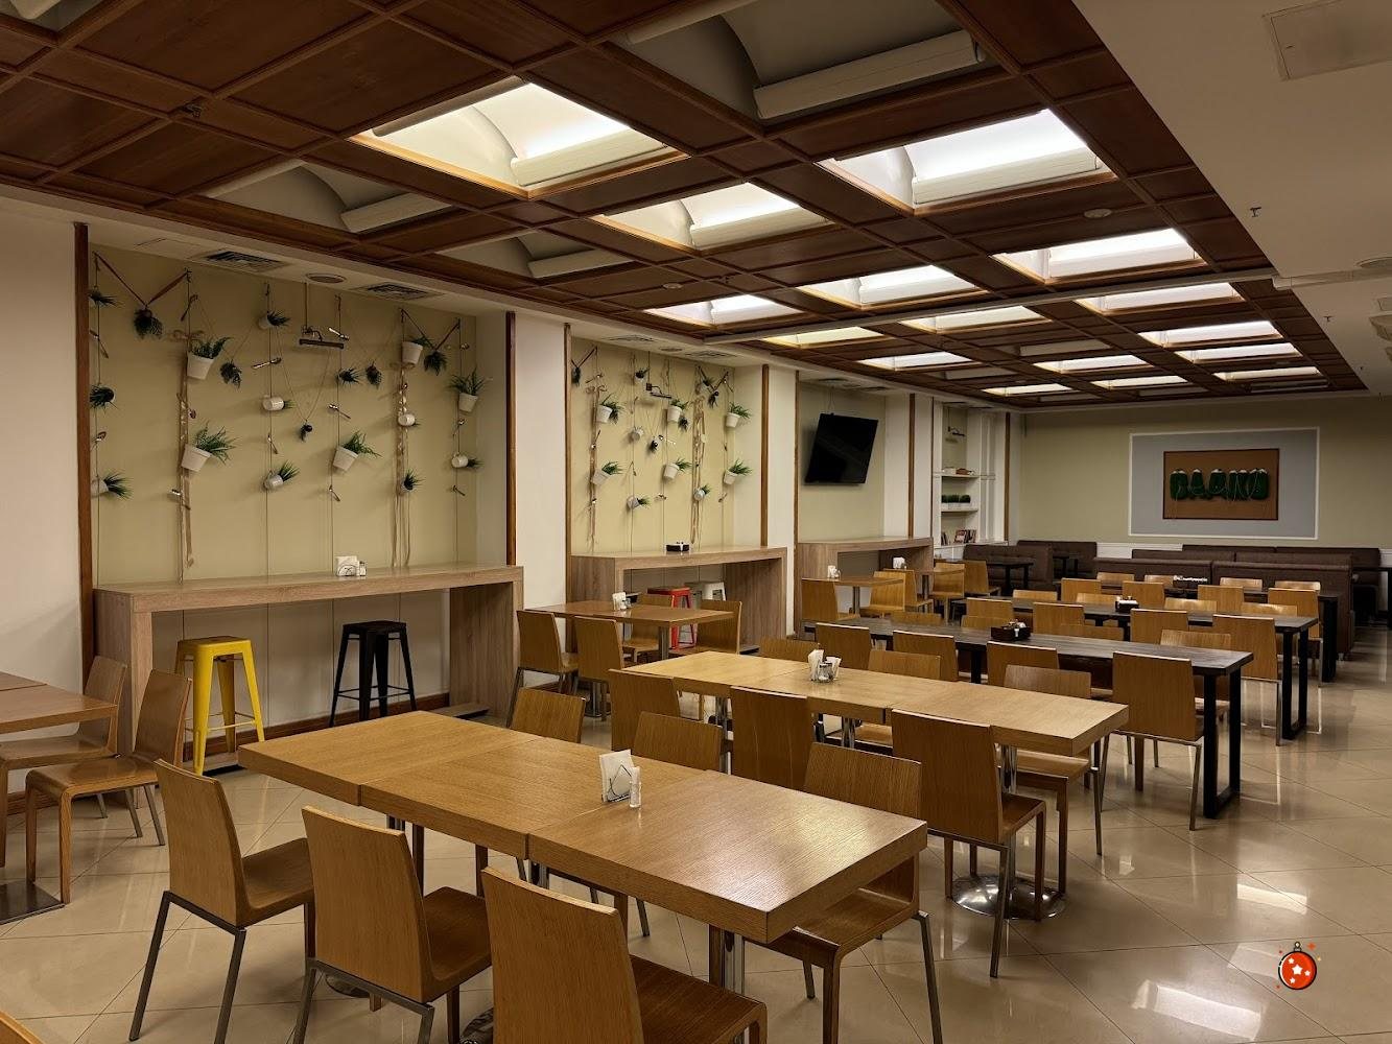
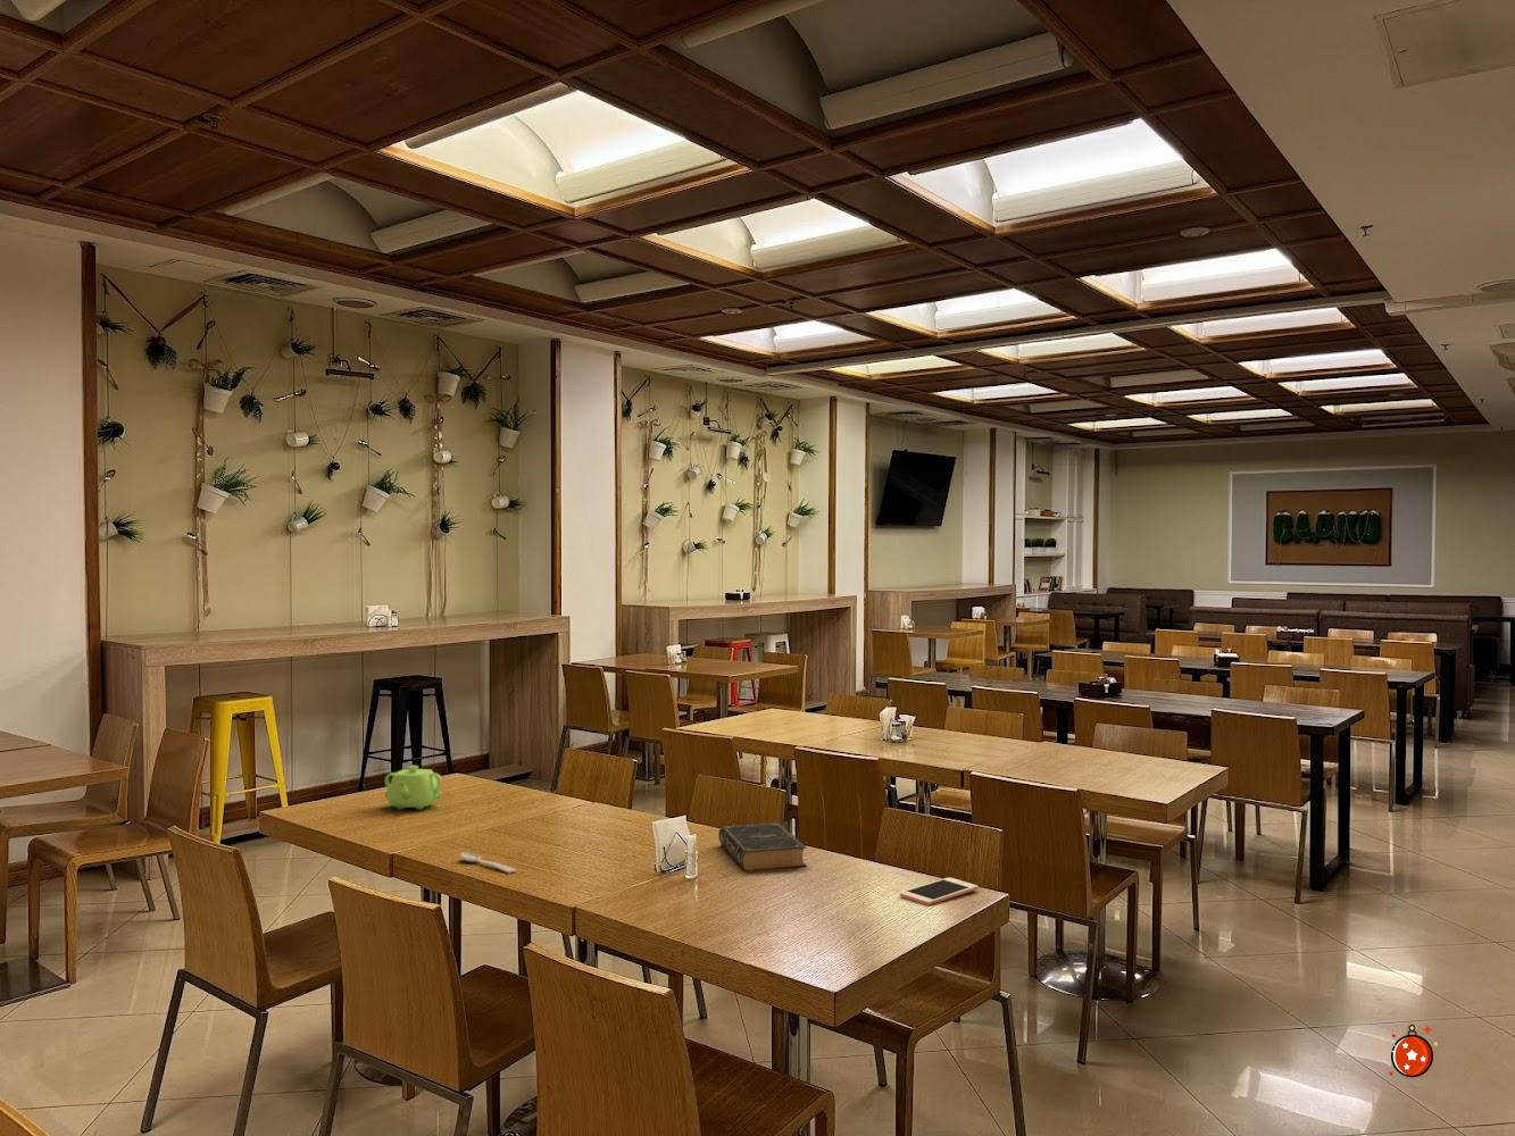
+ teapot (412, 786)
+ cell phone (938, 890)
+ book (760, 845)
+ spoon (487, 862)
